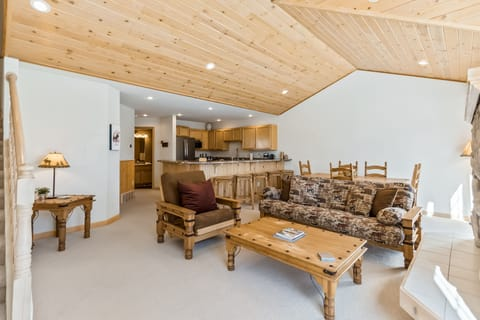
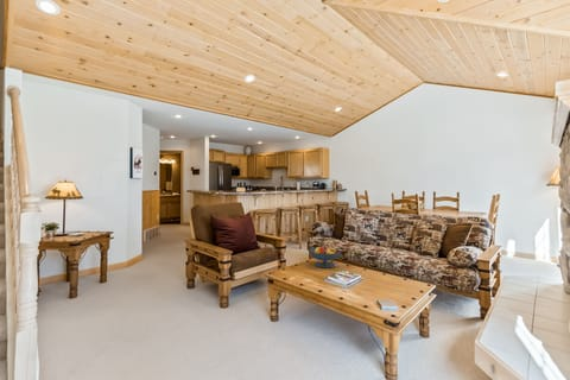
+ fruit bowl (324, 254)
